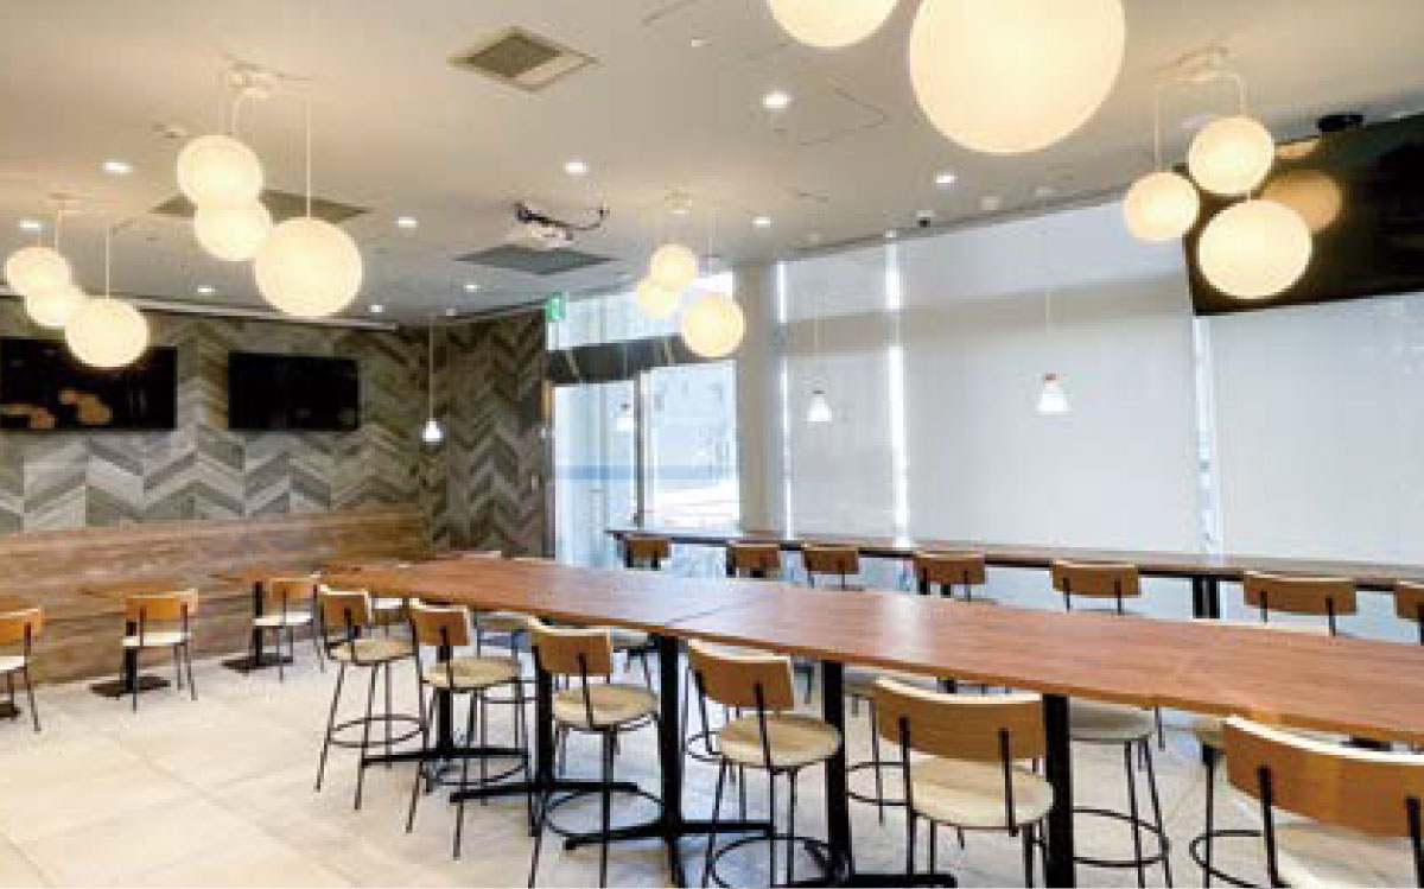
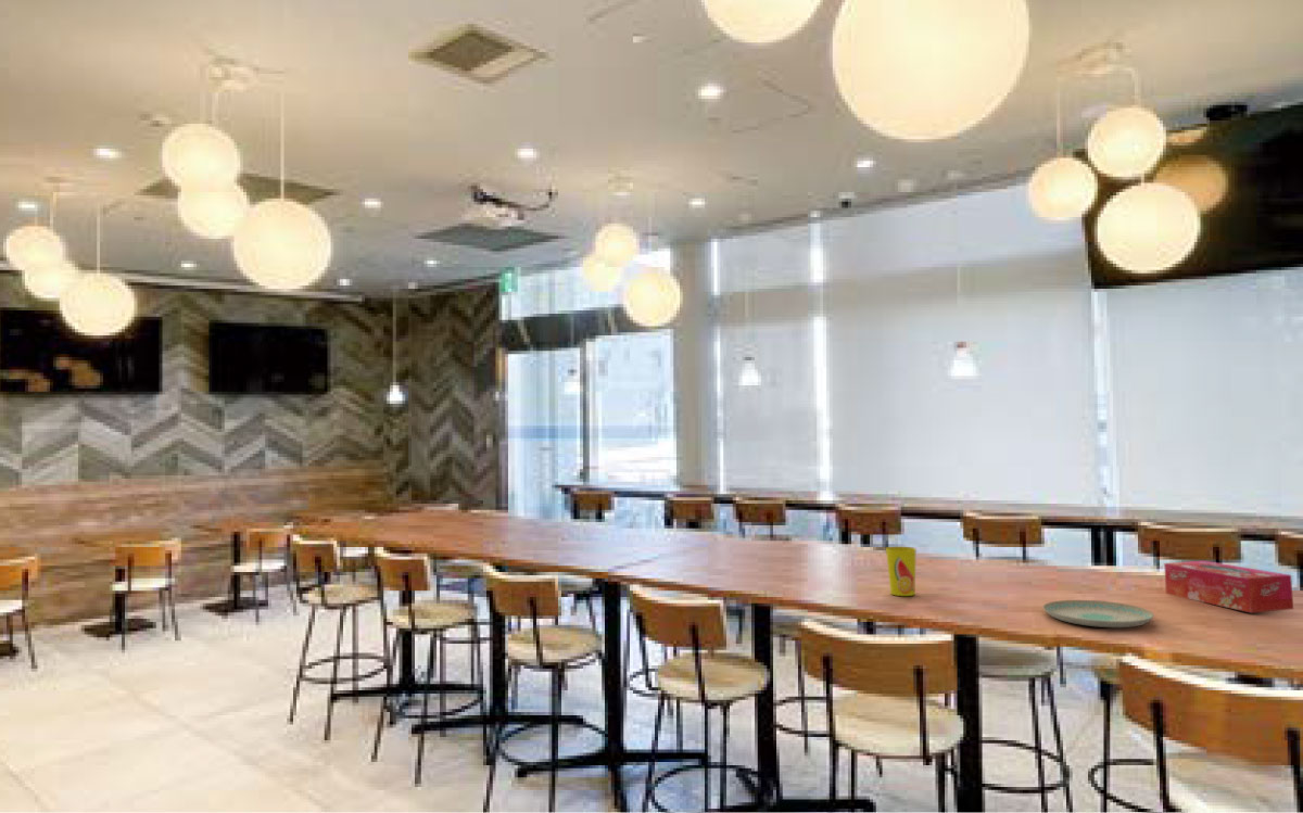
+ cup (901, 571)
+ tissue box (1225, 584)
+ plate (1097, 613)
